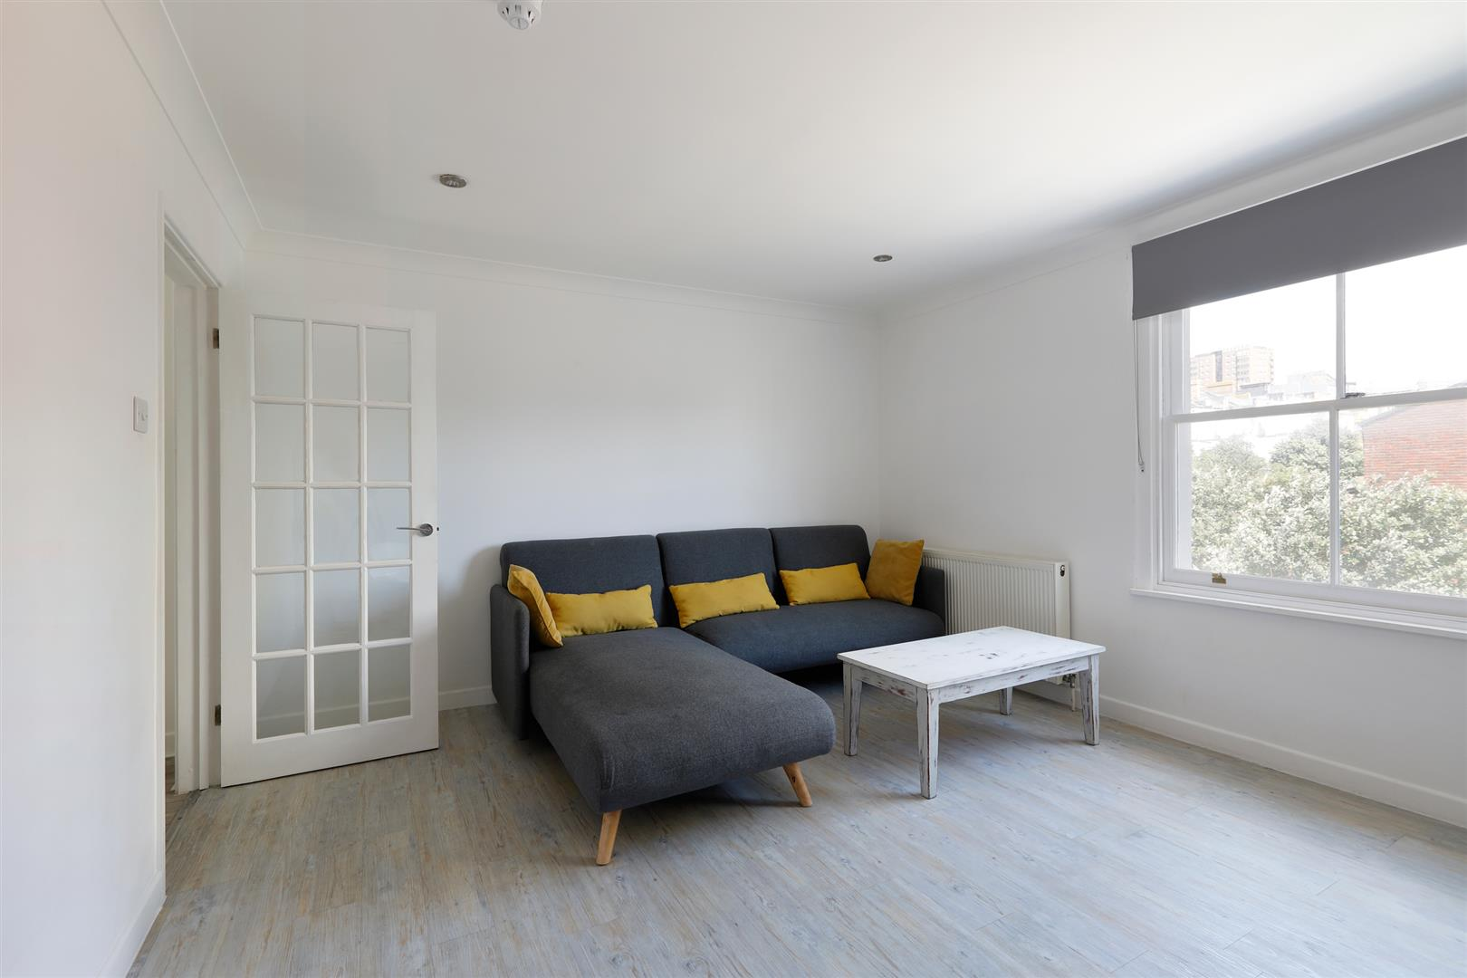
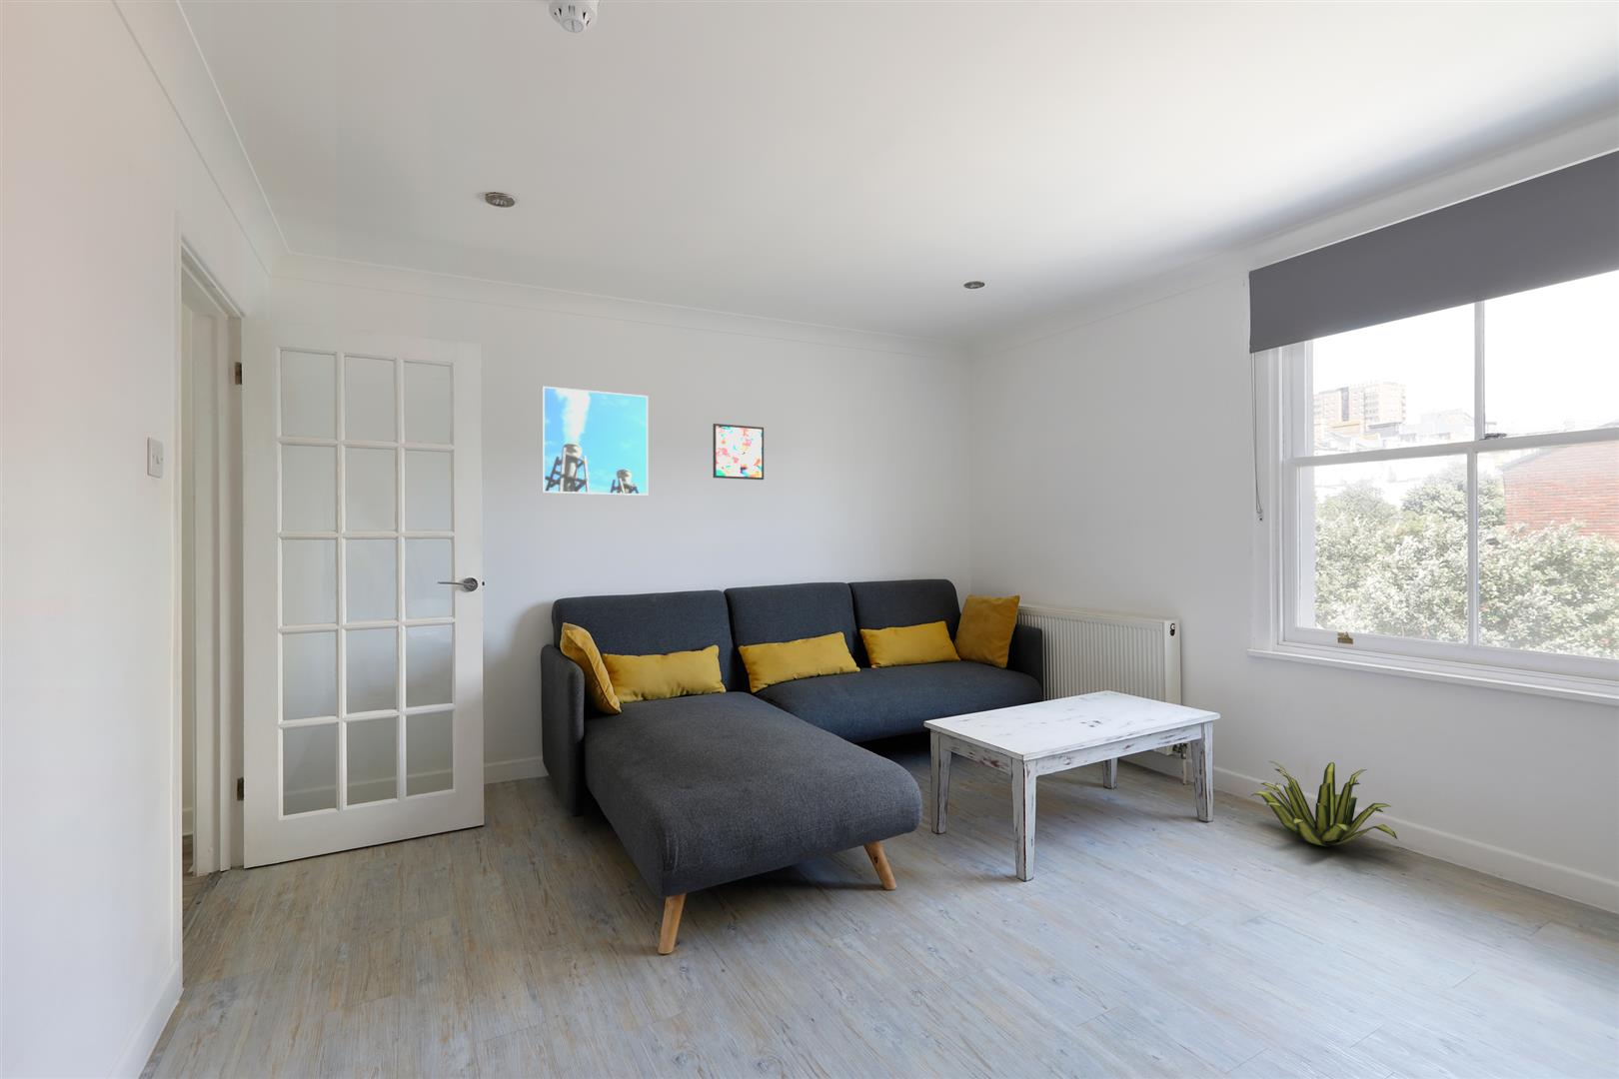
+ wall art (738, 452)
+ decorative plant (1319, 804)
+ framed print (595, 443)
